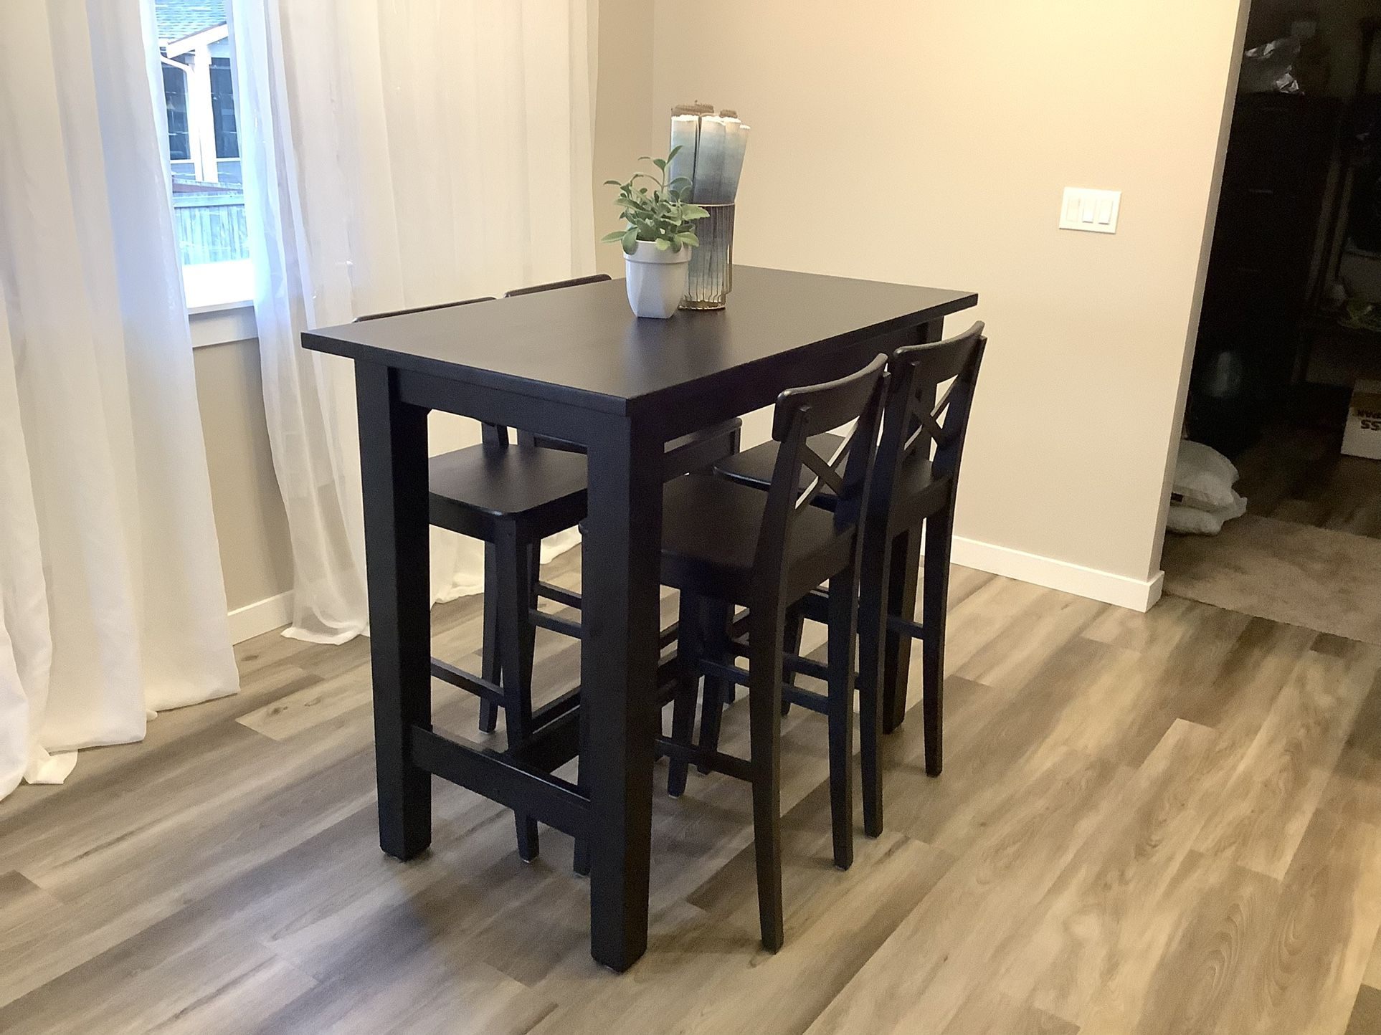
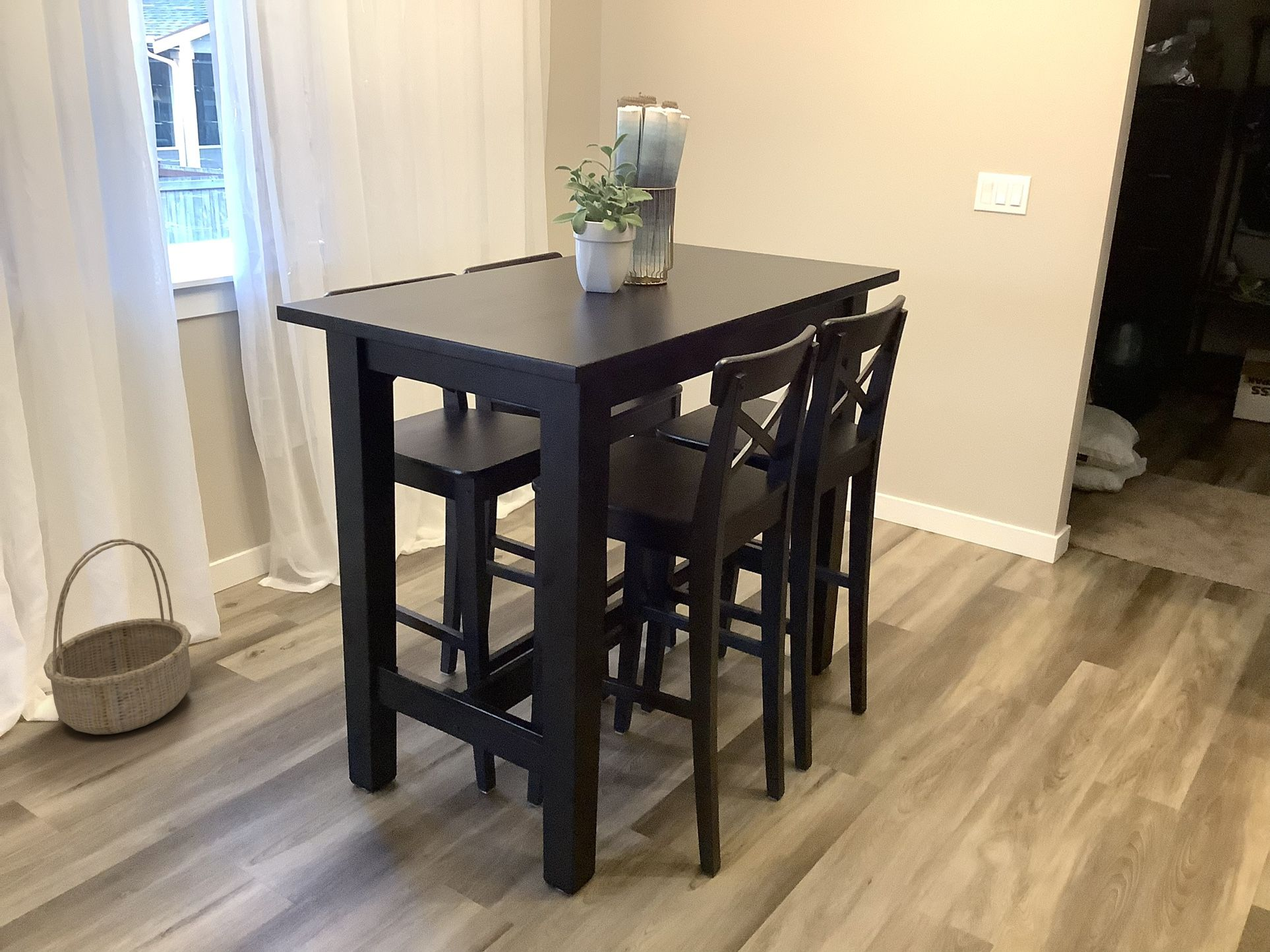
+ basket (116, 628)
